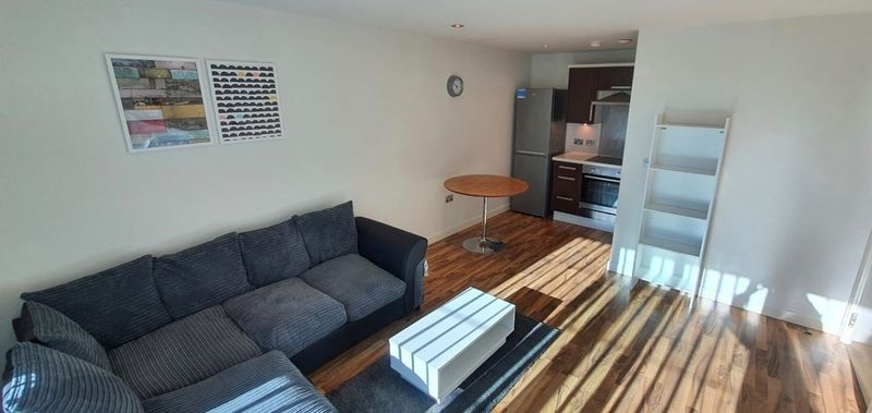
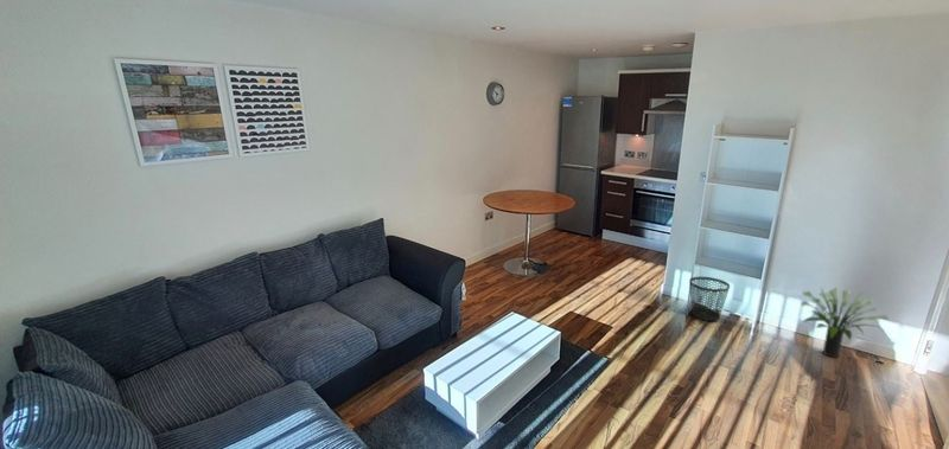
+ potted plant (840, 322)
+ wastebasket (707, 299)
